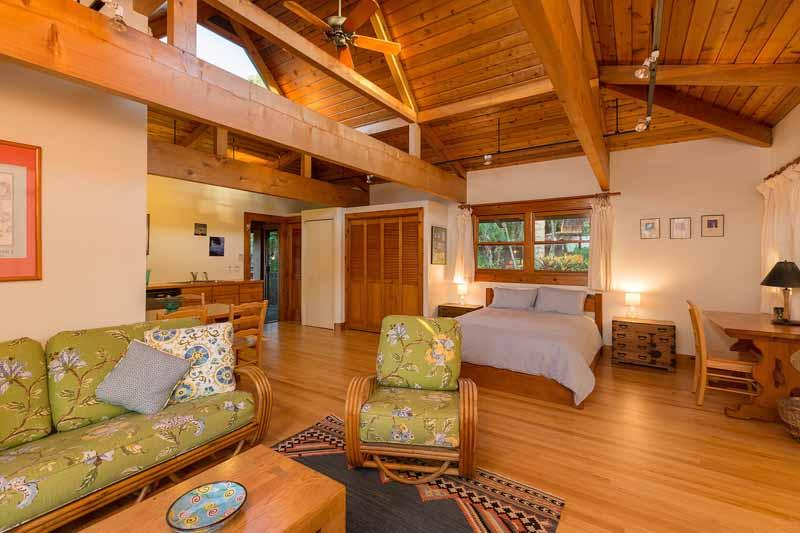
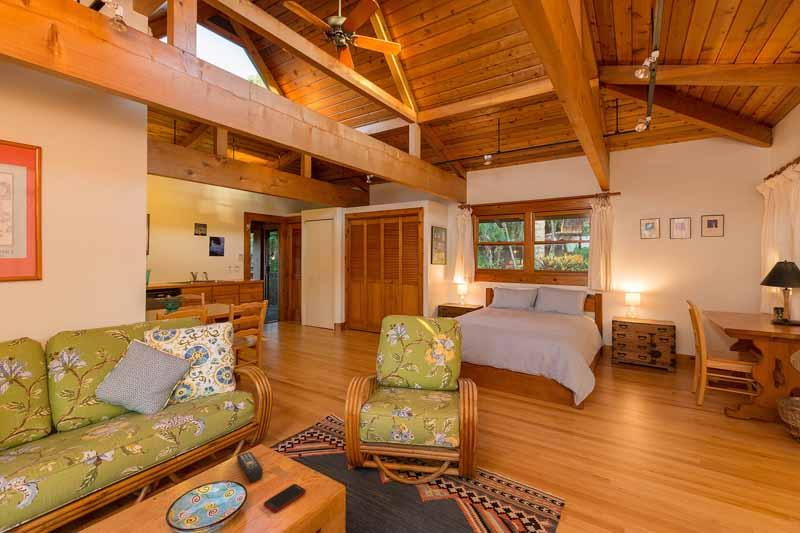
+ cell phone (285, 497)
+ remote control (249, 464)
